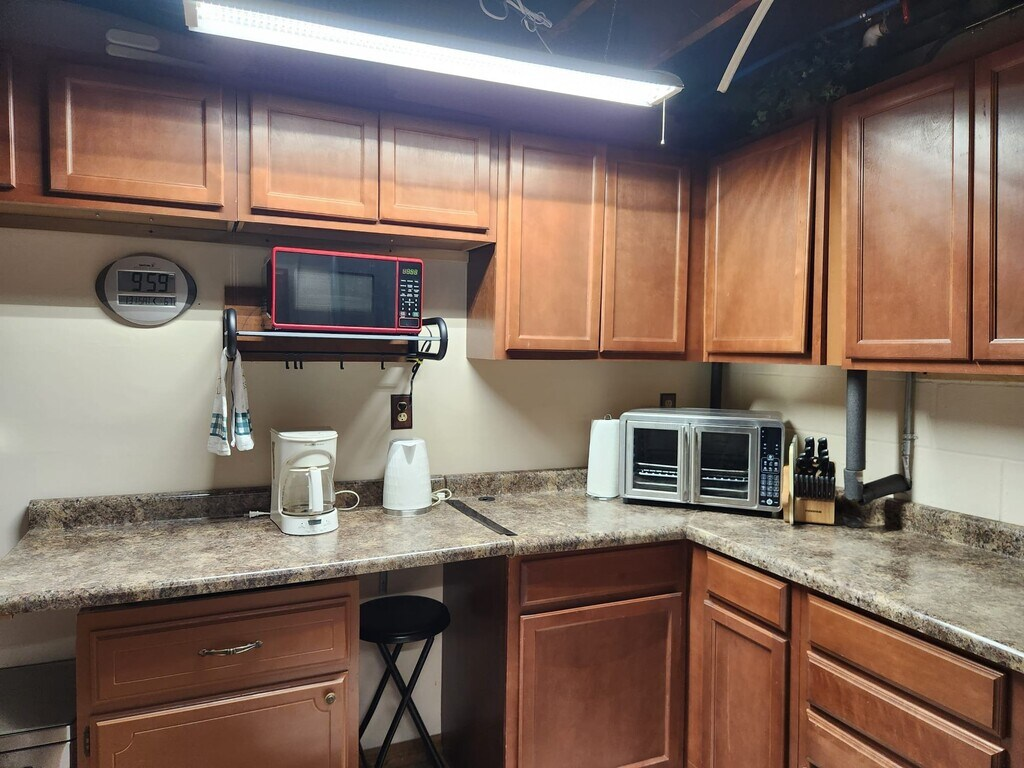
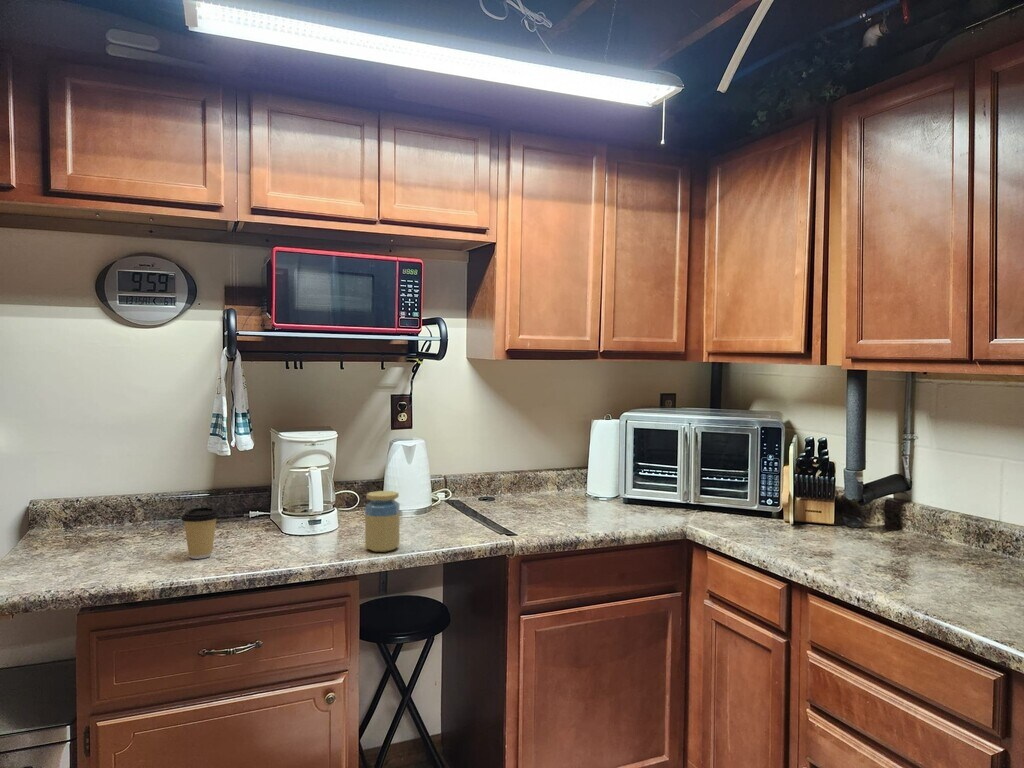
+ coffee cup (200, 533)
+ jar (382, 521)
